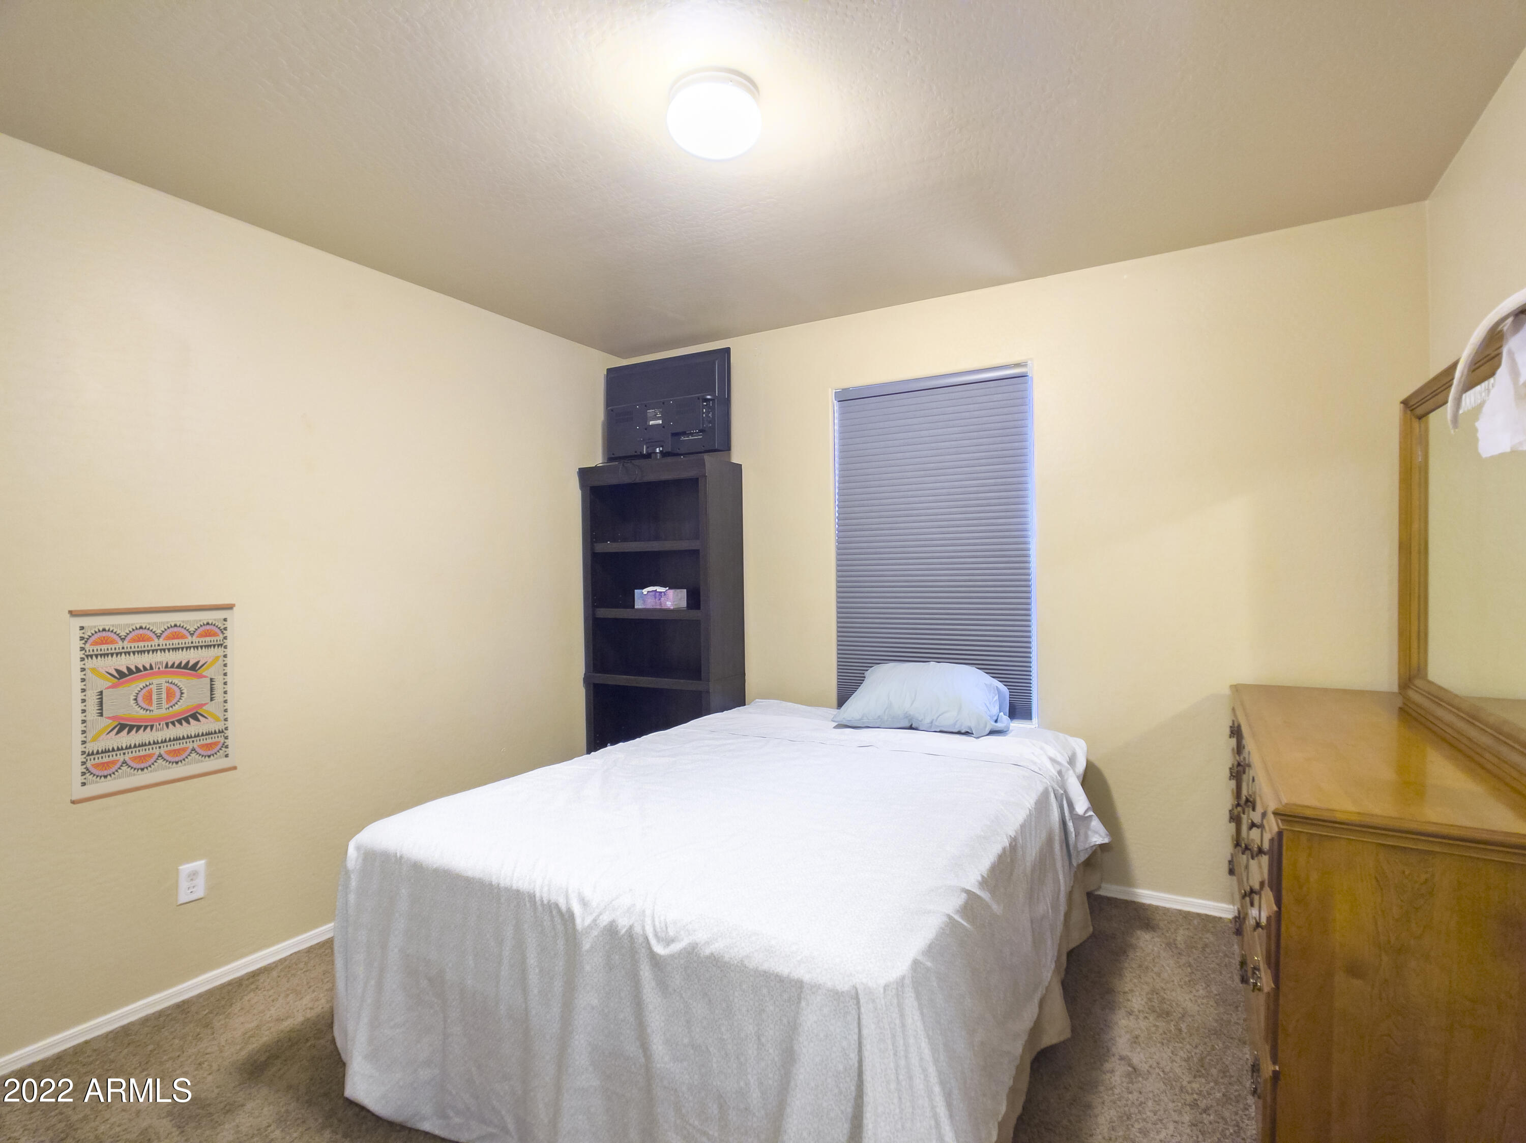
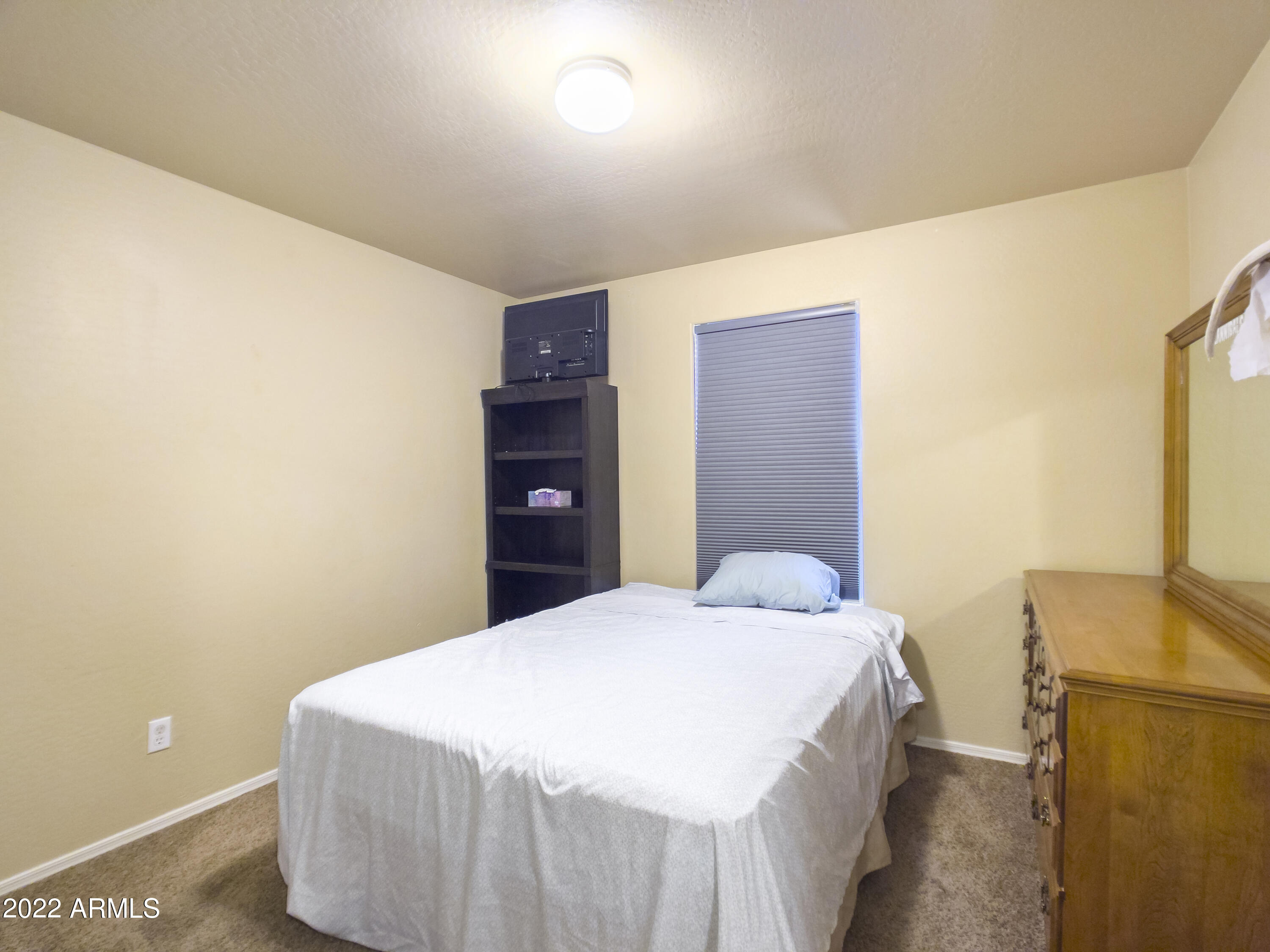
- wall art (159, 696)
